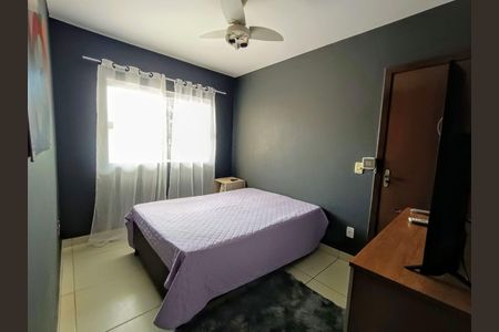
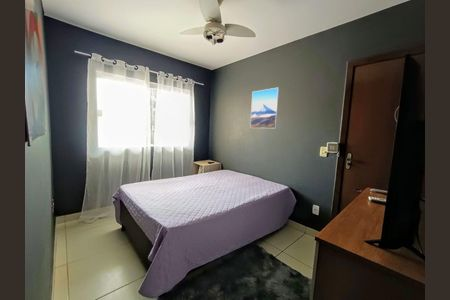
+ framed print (263, 109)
